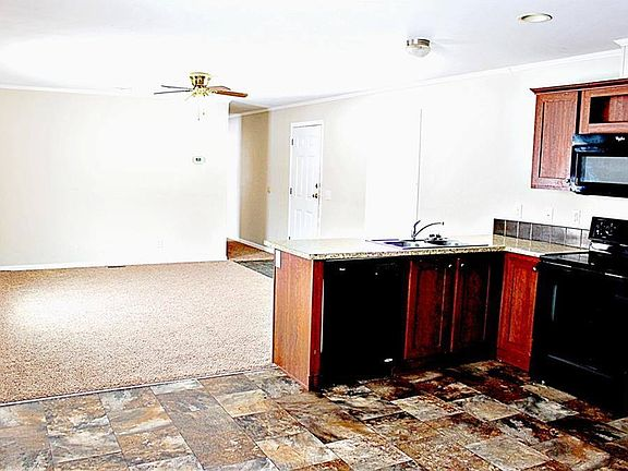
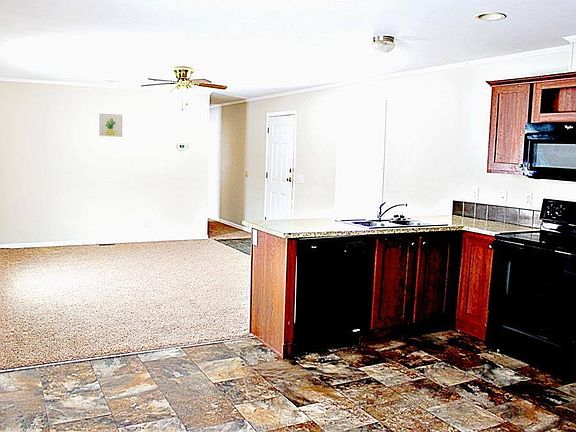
+ wall art (110, 125)
